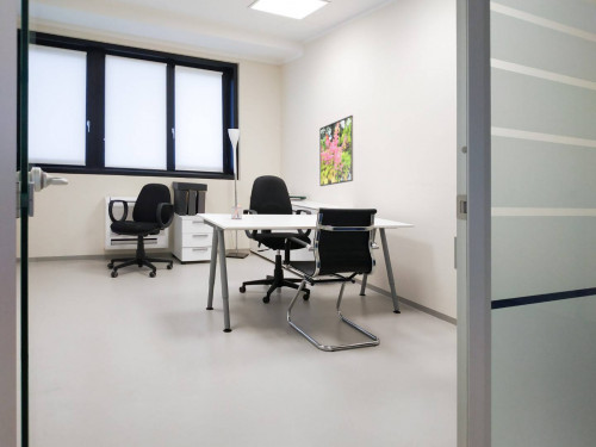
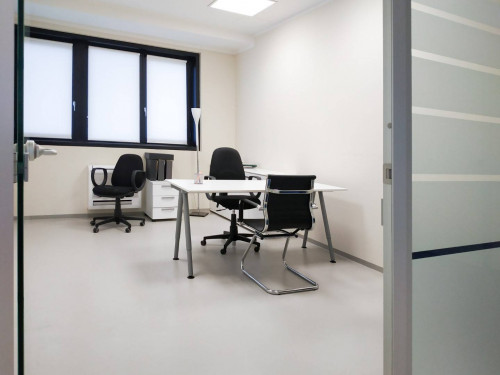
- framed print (335, 153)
